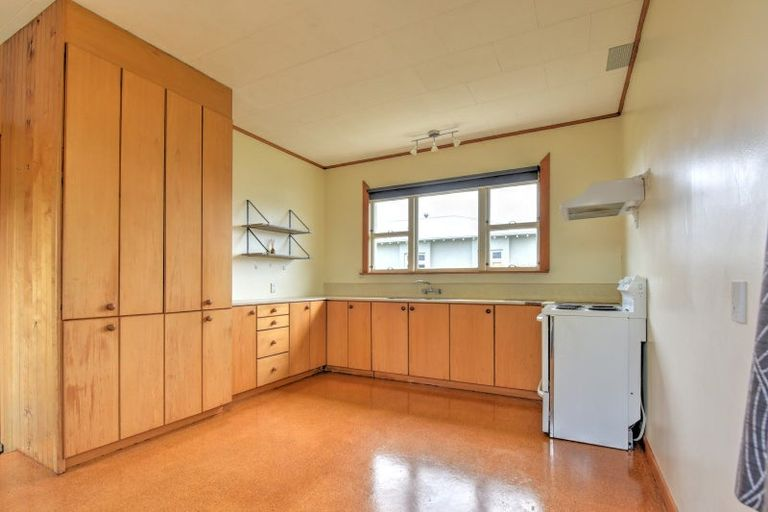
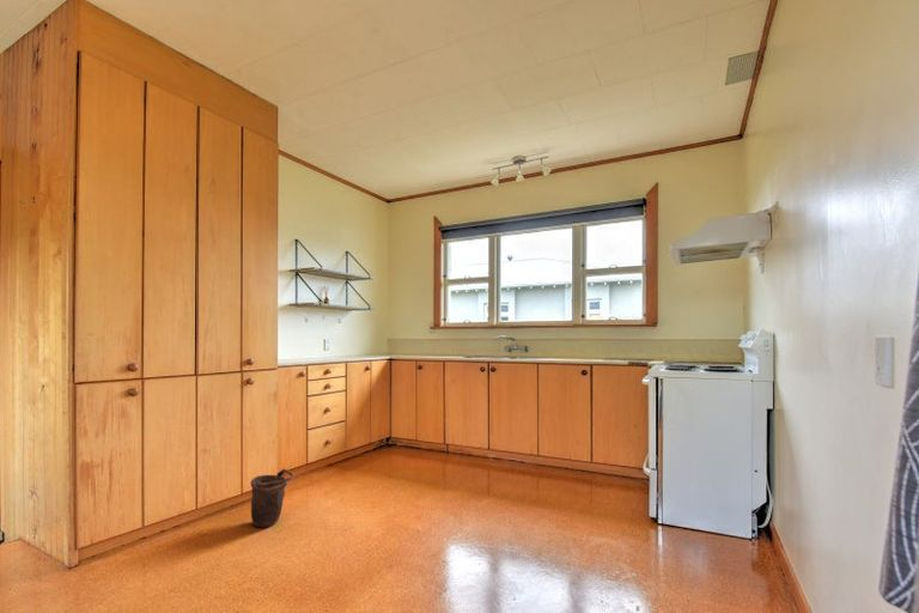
+ bucket (270, 497)
